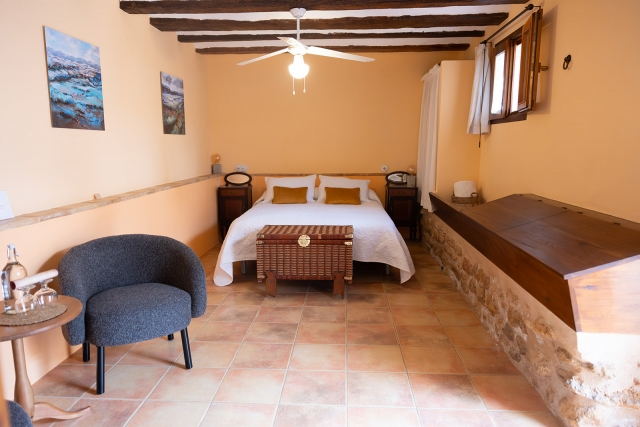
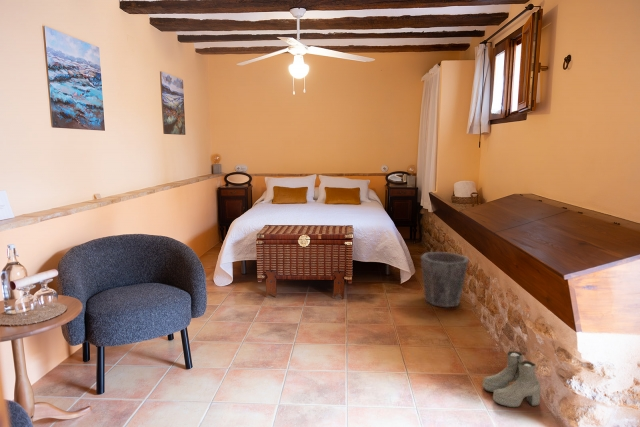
+ boots (511, 377)
+ waste bin (443, 279)
